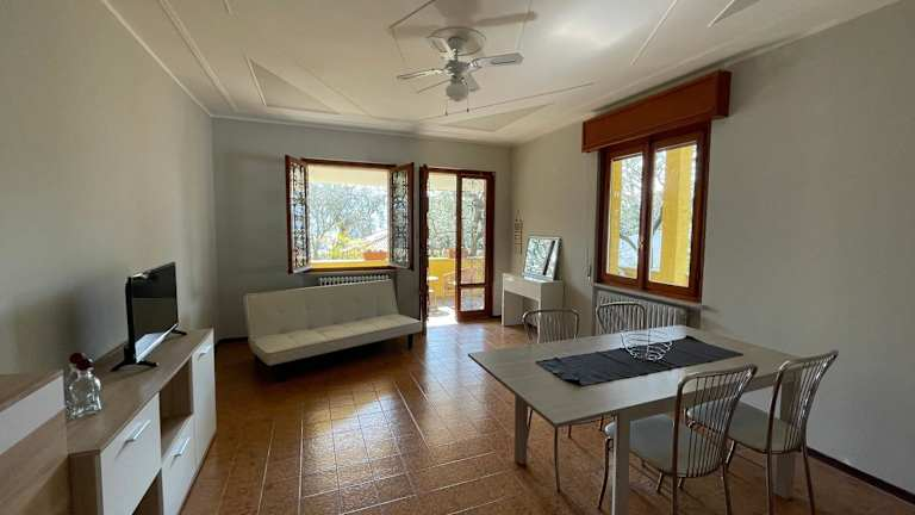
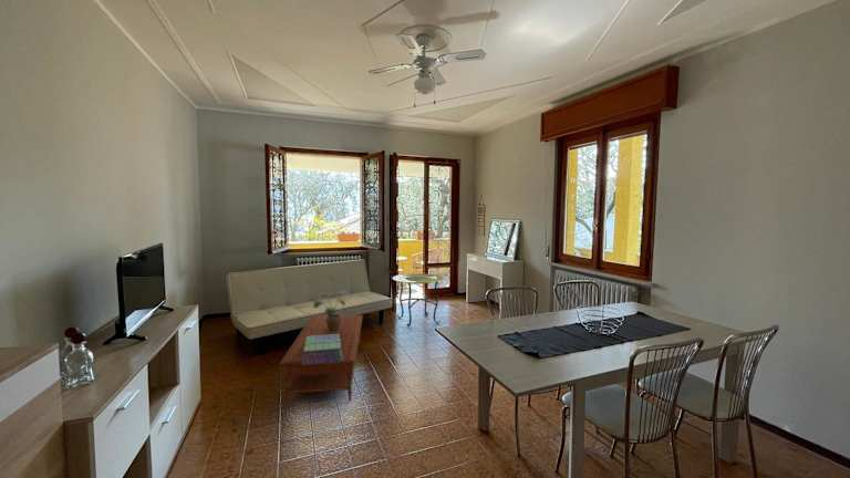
+ potted plant (332, 310)
+ stack of books (322, 347)
+ coffee table (330, 362)
+ side table (417, 299)
